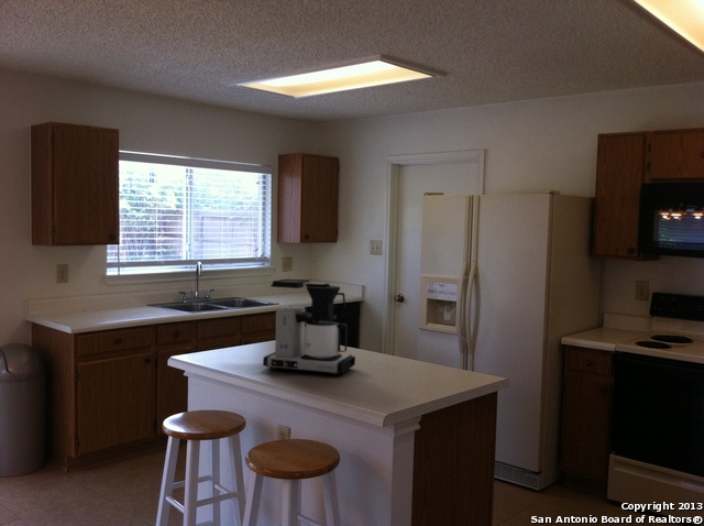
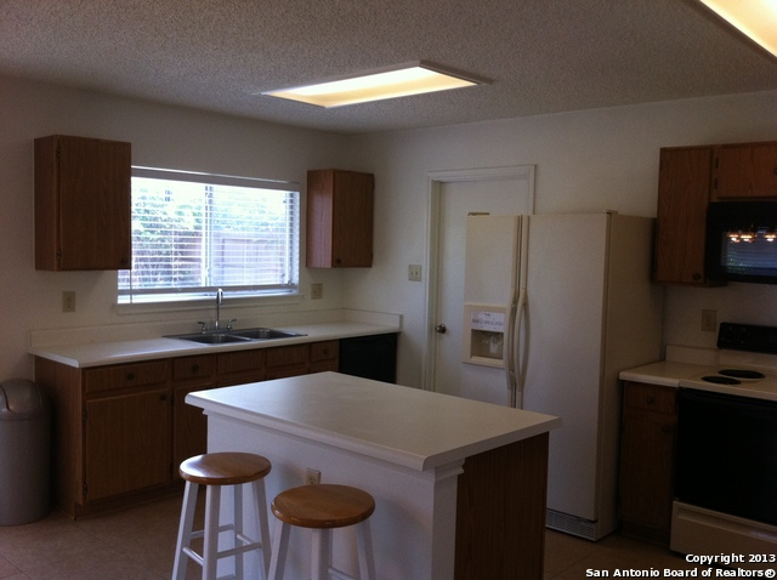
- coffee maker (310, 325)
